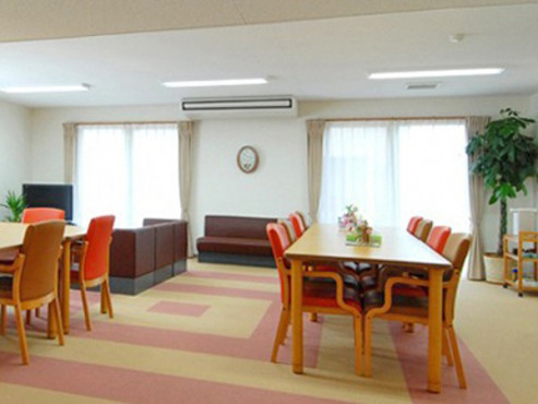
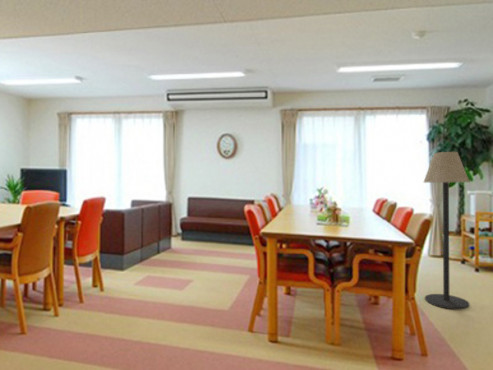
+ floor lamp (446, 227)
